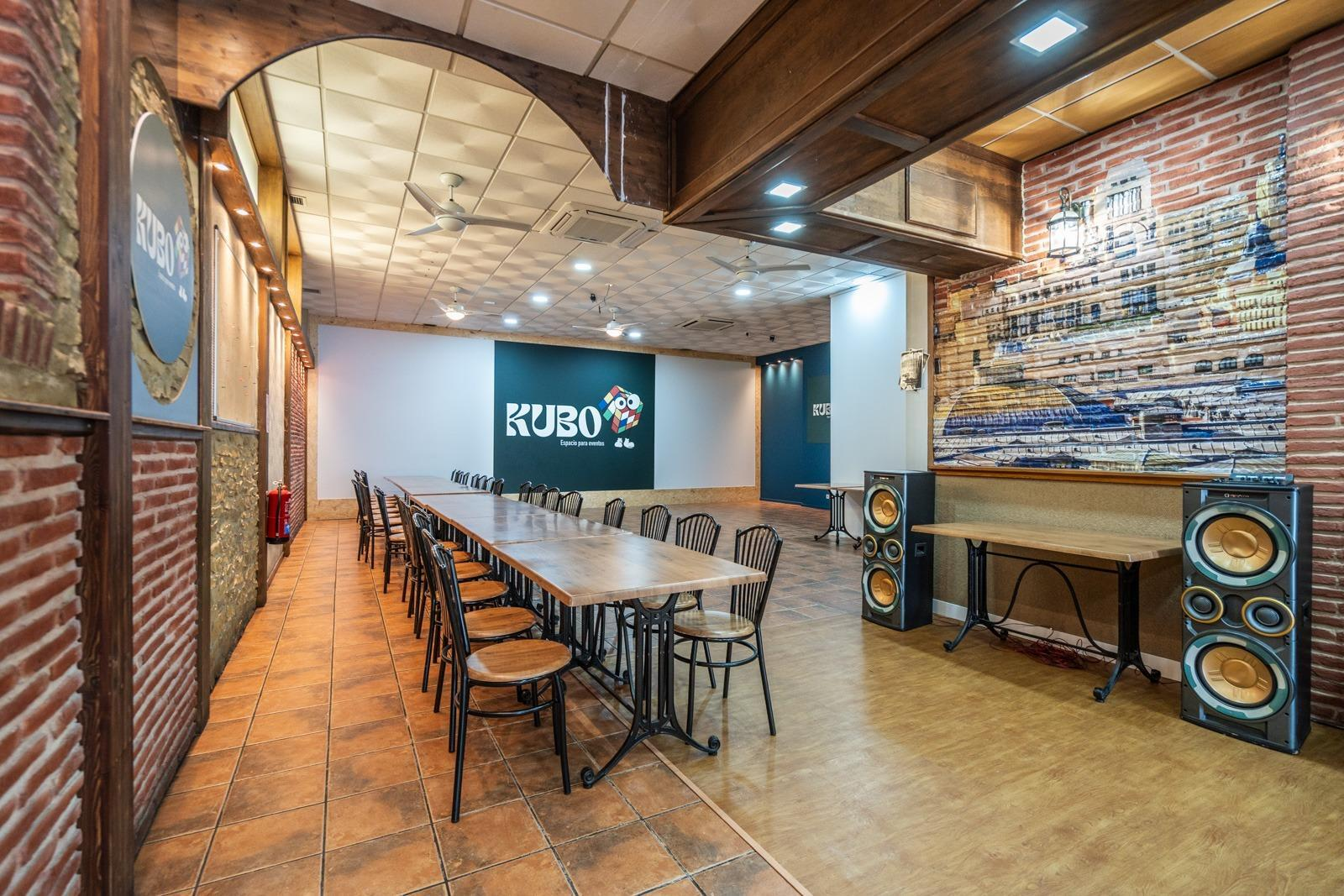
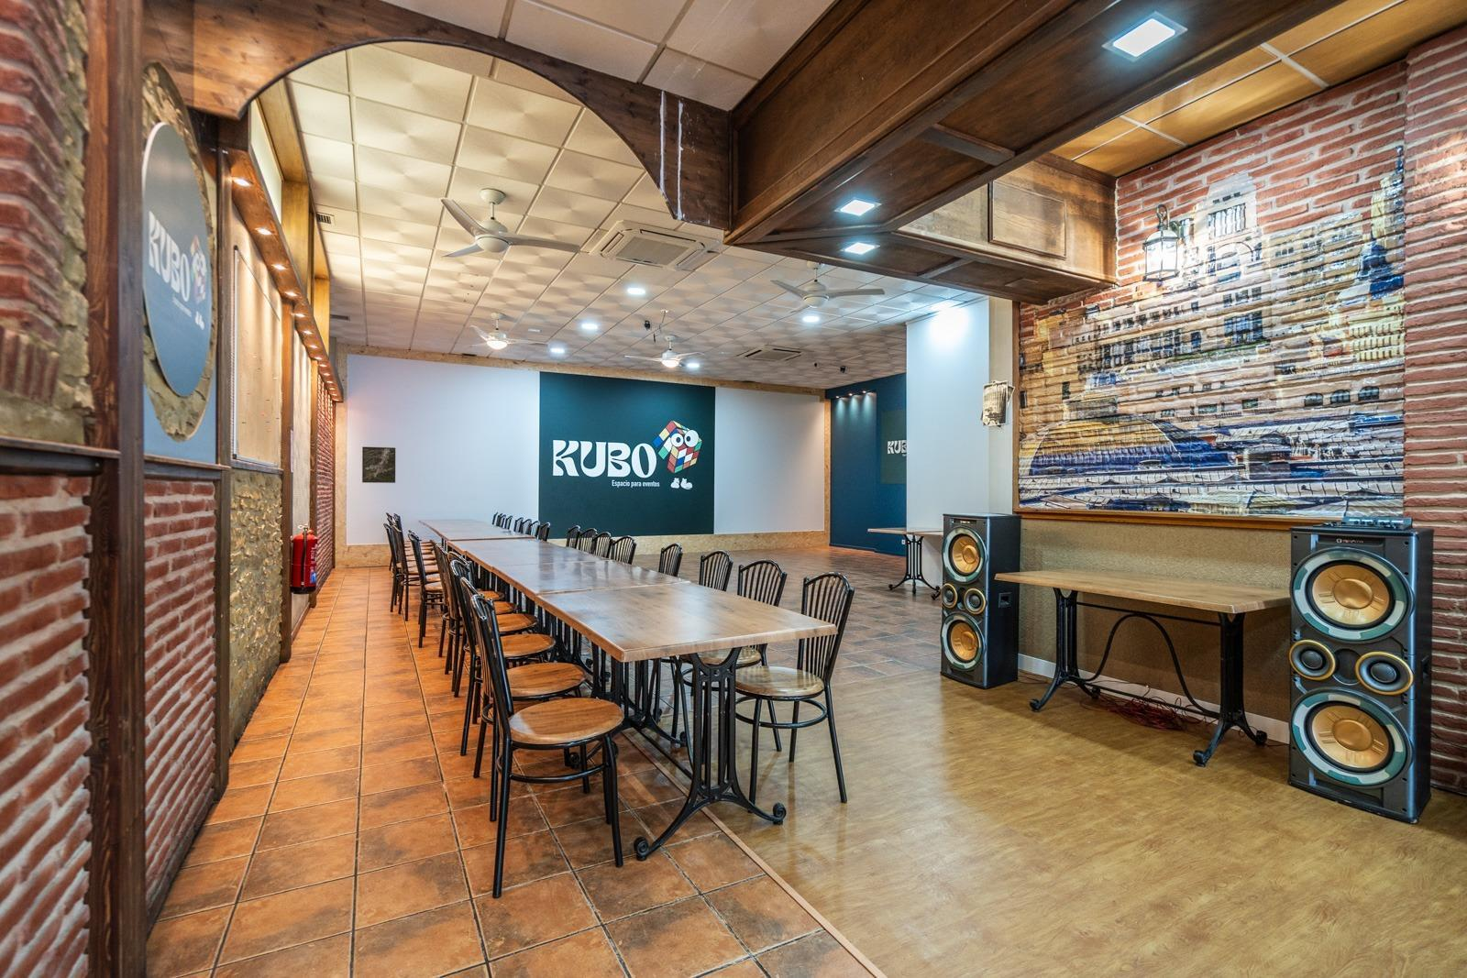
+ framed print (379, 465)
